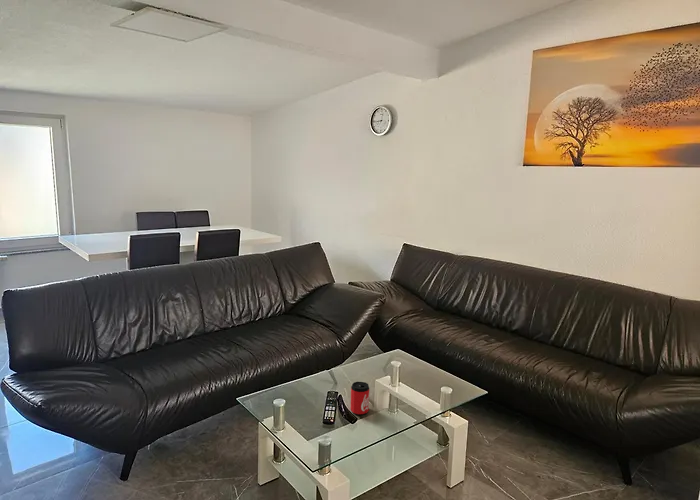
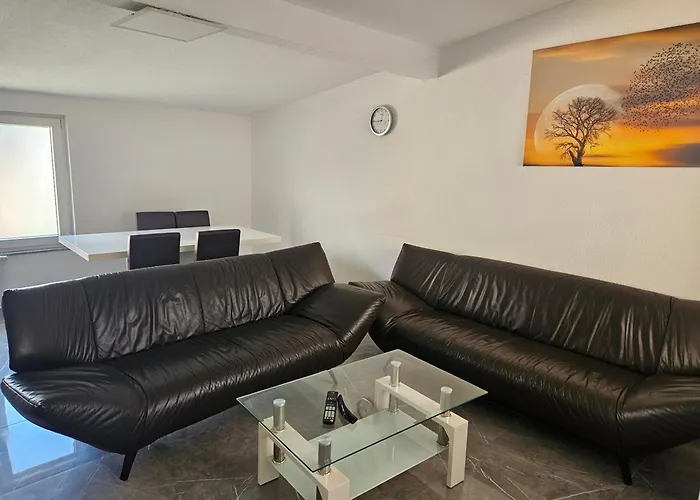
- can (359, 397)
